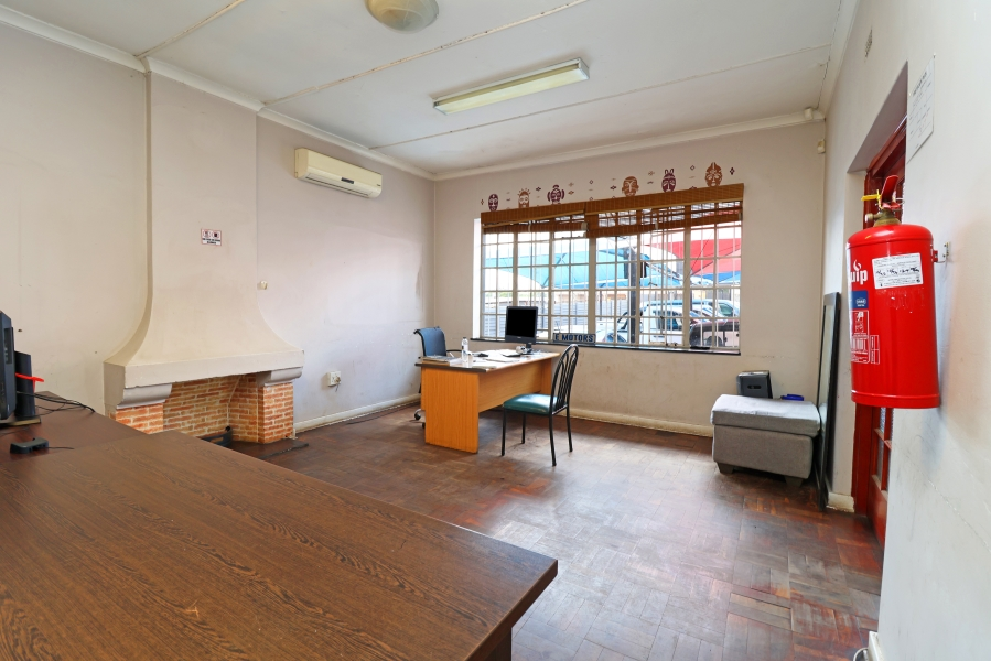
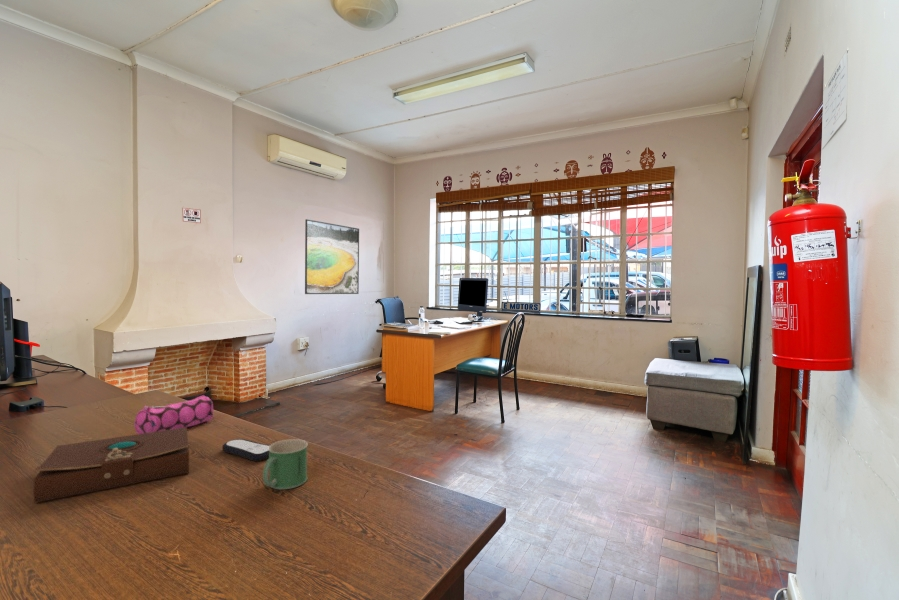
+ mug (283, 465)
+ pencil case (177, 413)
+ remote control (248, 448)
+ book (122, 455)
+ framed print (333, 259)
